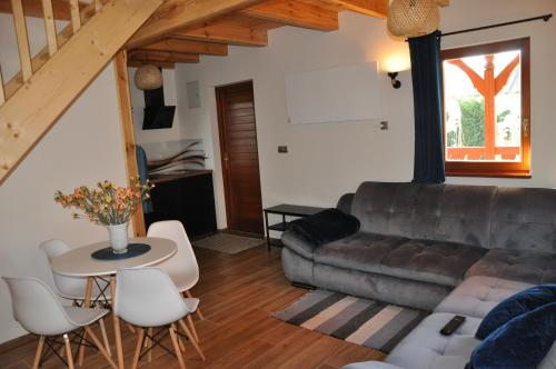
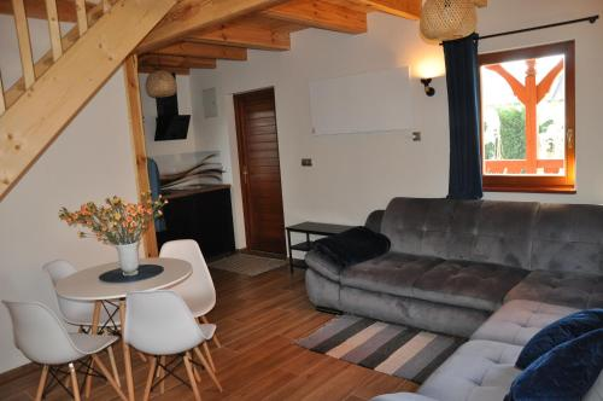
- remote control (453, 325)
